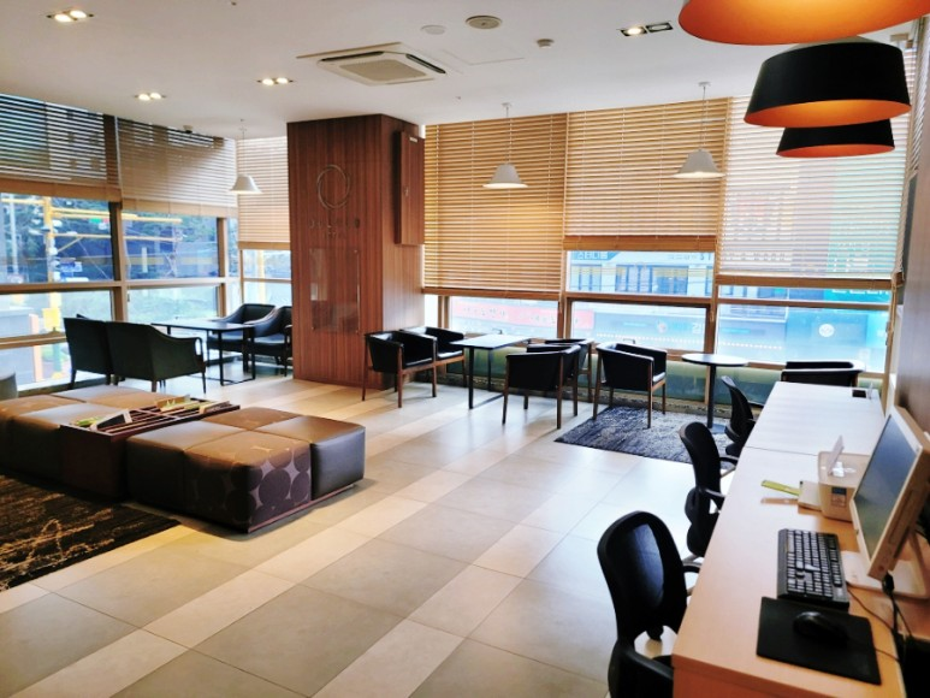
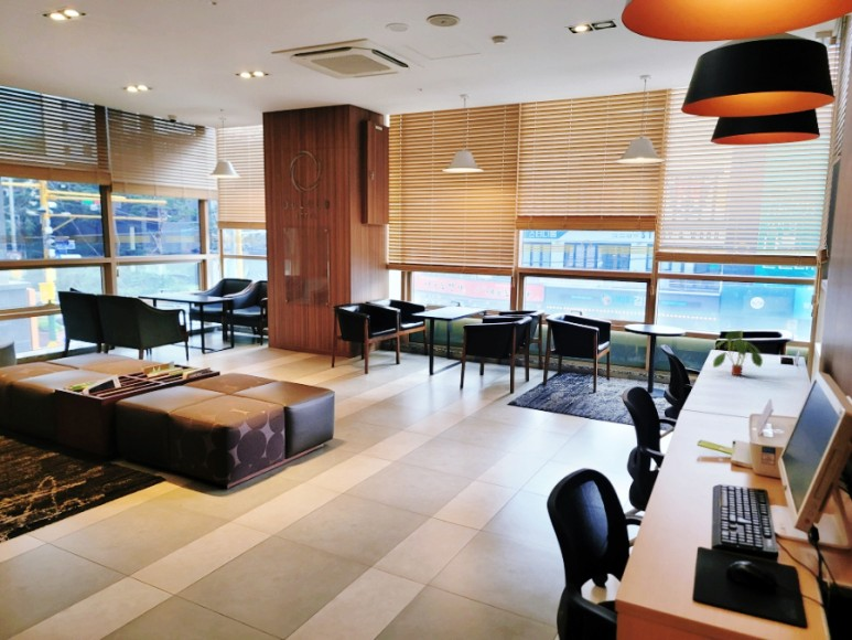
+ plant (733, 350)
